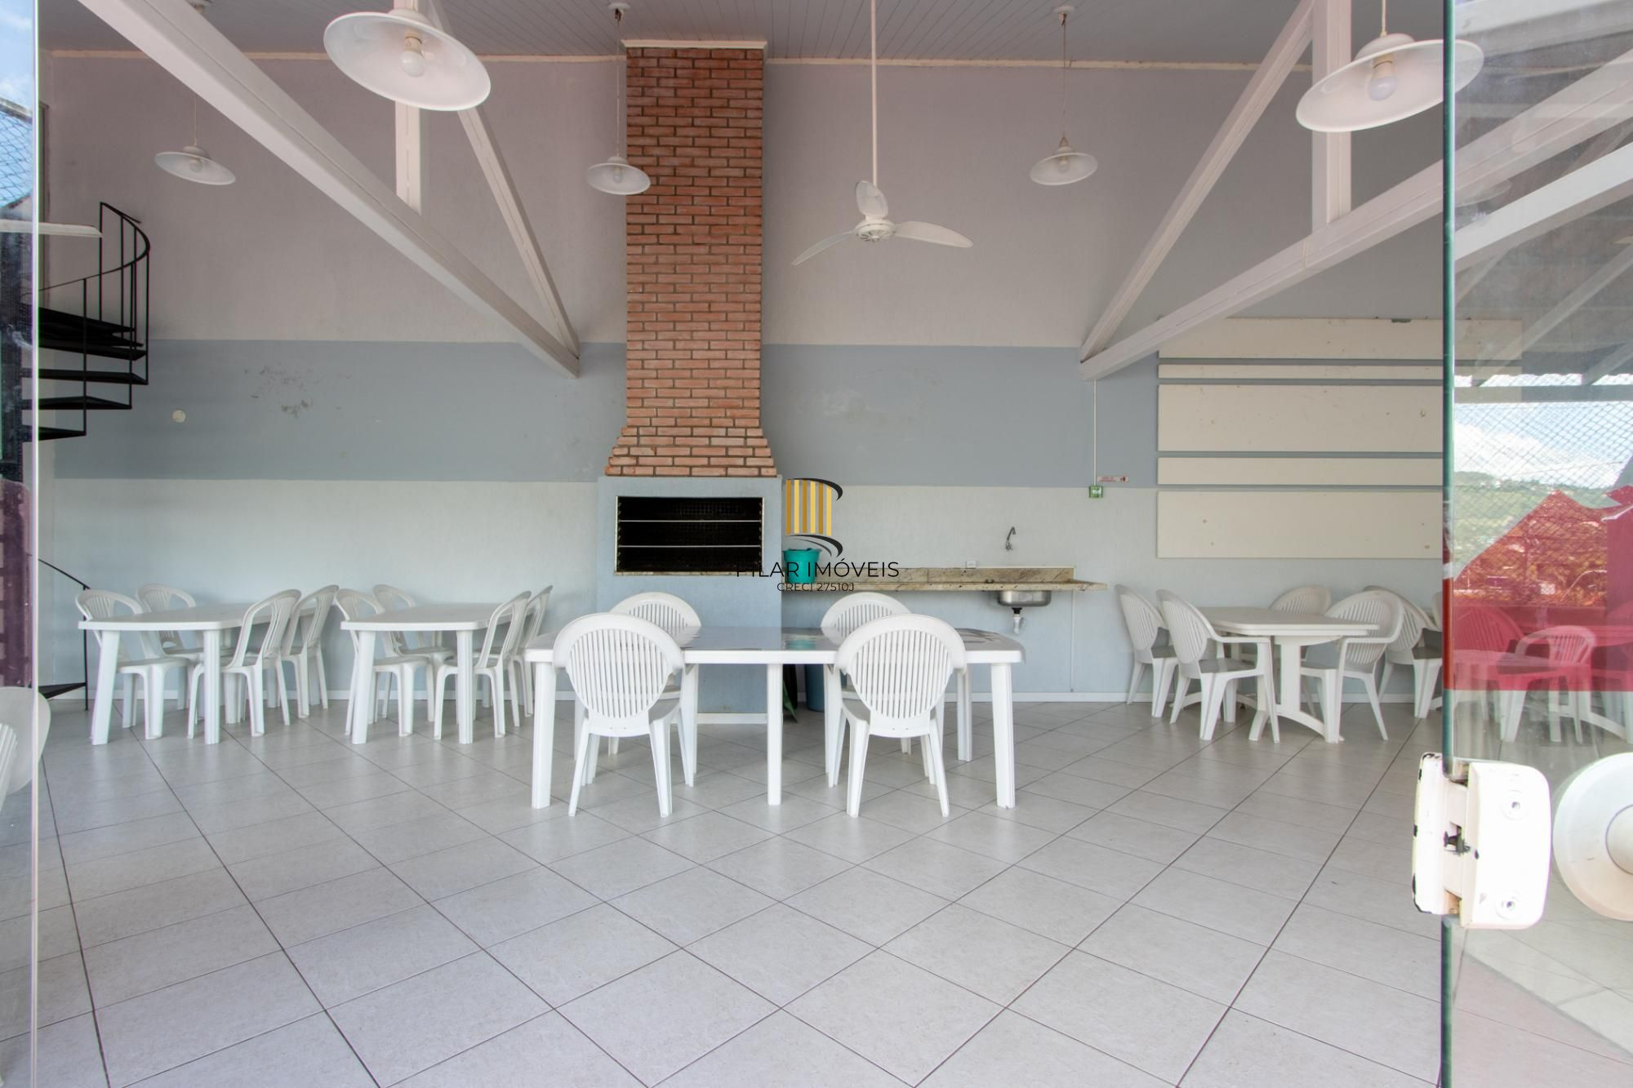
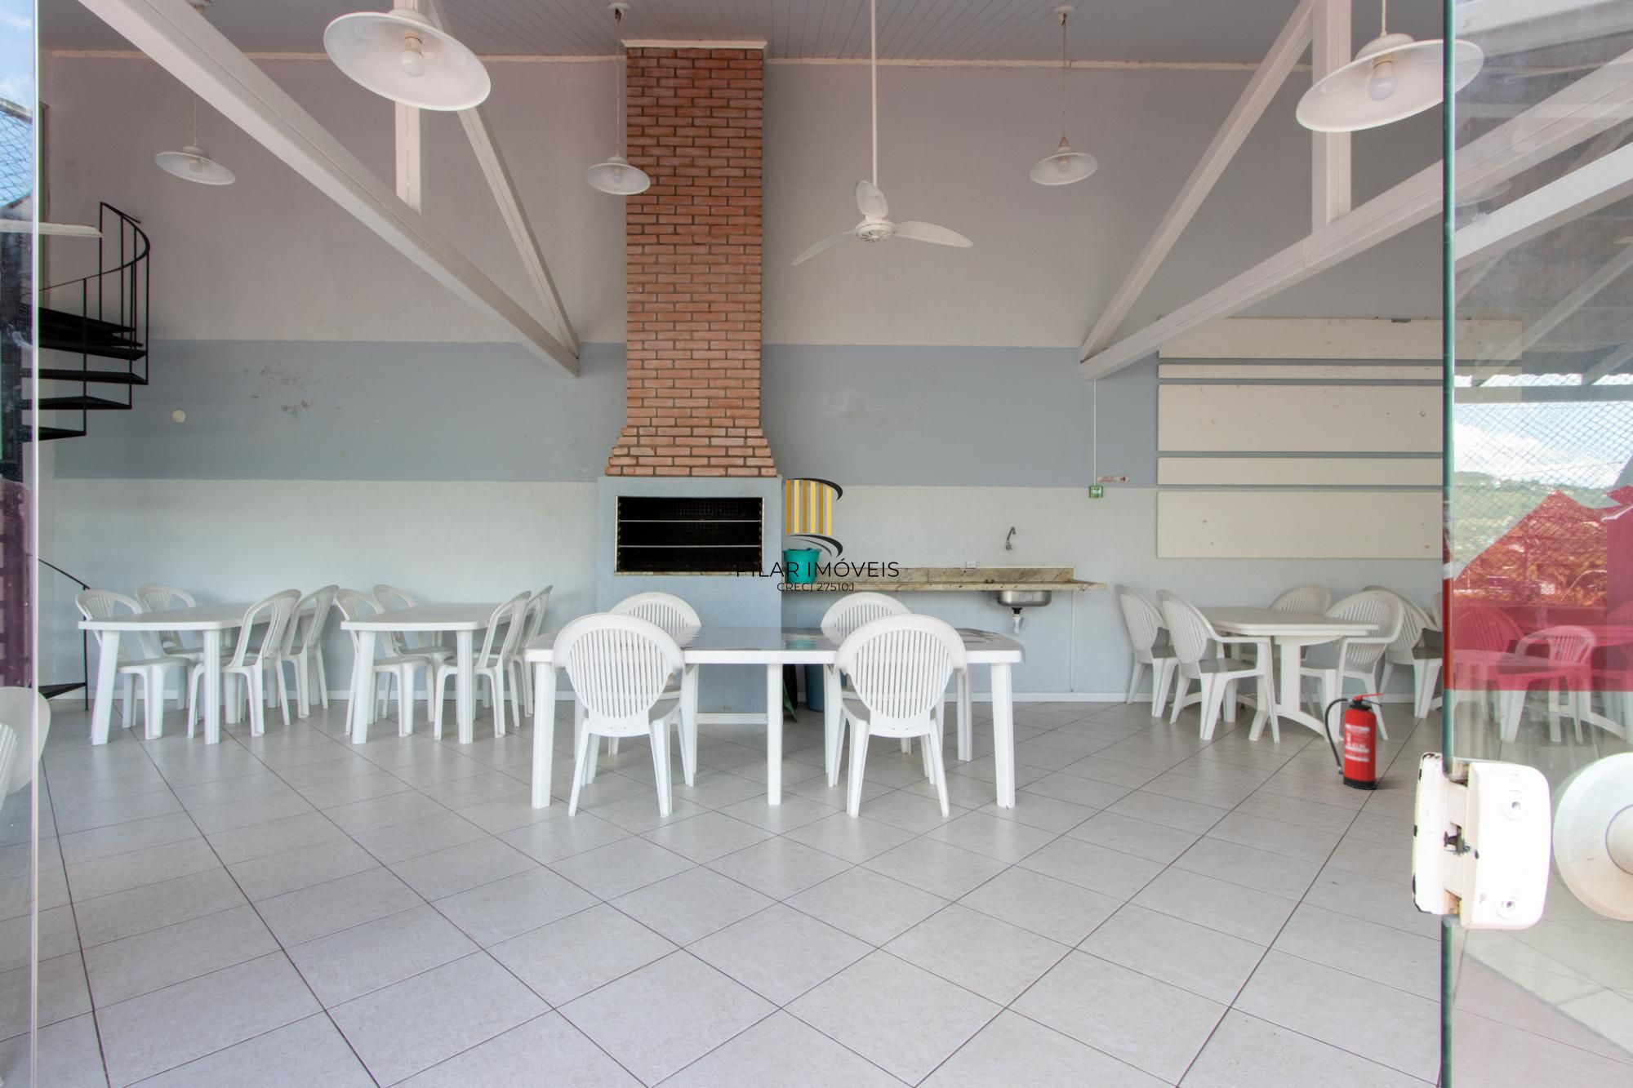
+ fire extinguisher (1353, 736)
